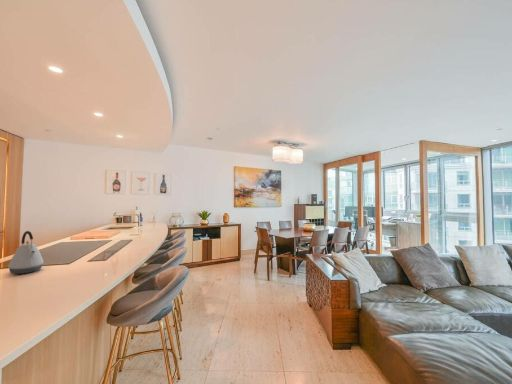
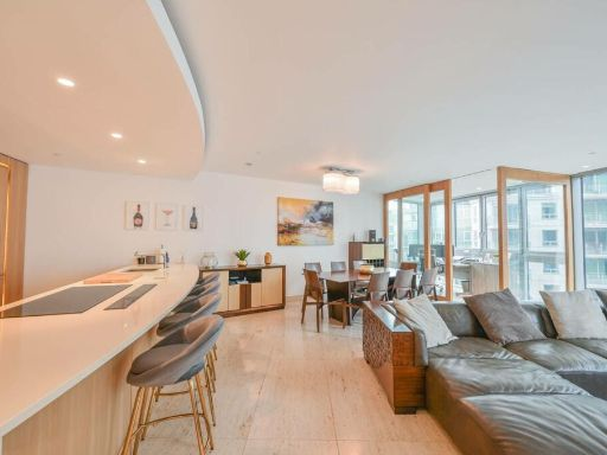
- kettle (27, 251)
